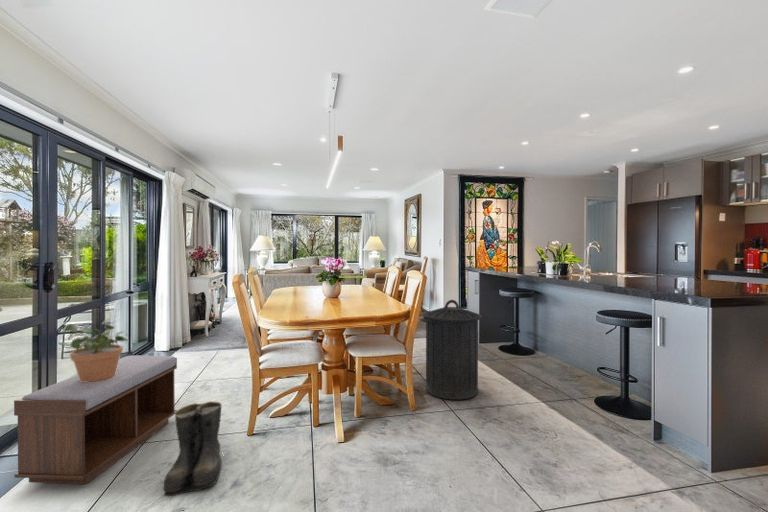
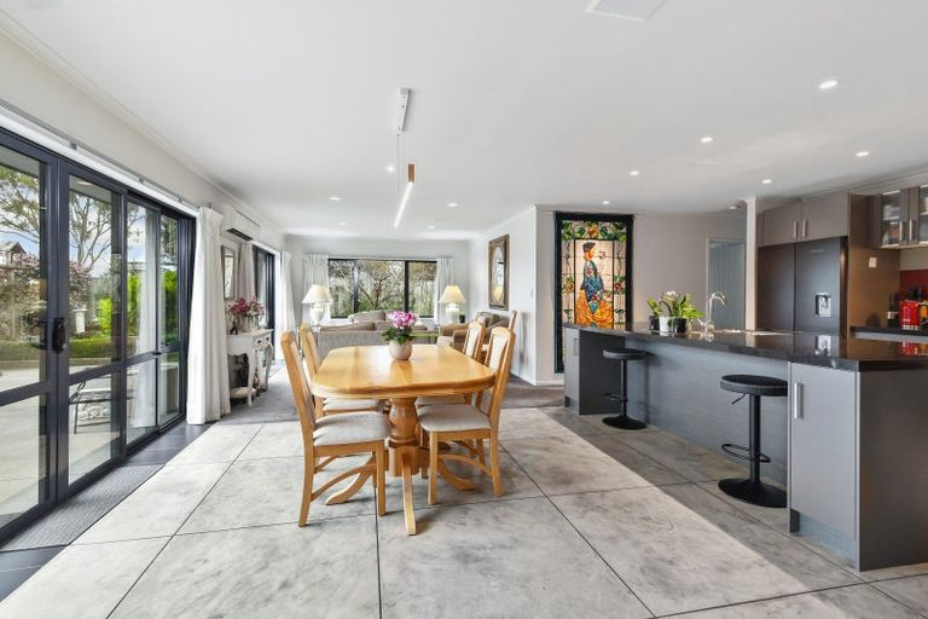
- trash can (451, 344)
- boots (195, 443)
- potted plant (98, 348)
- bench (110, 409)
